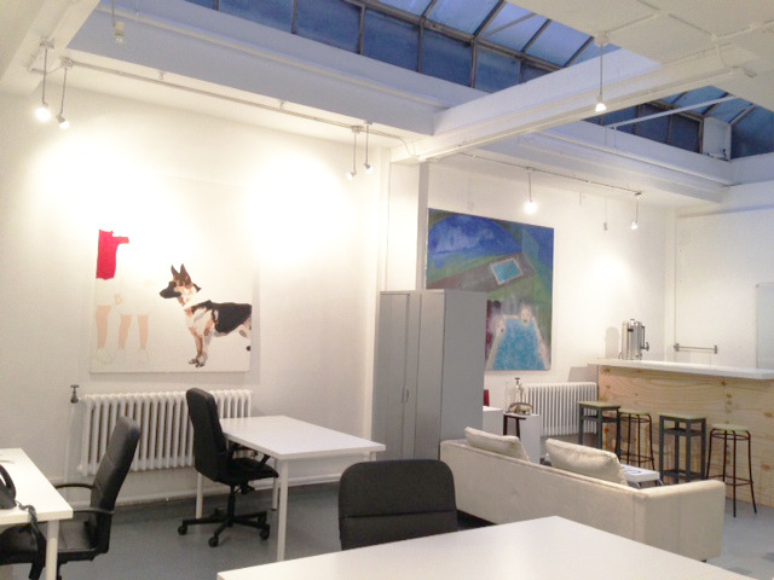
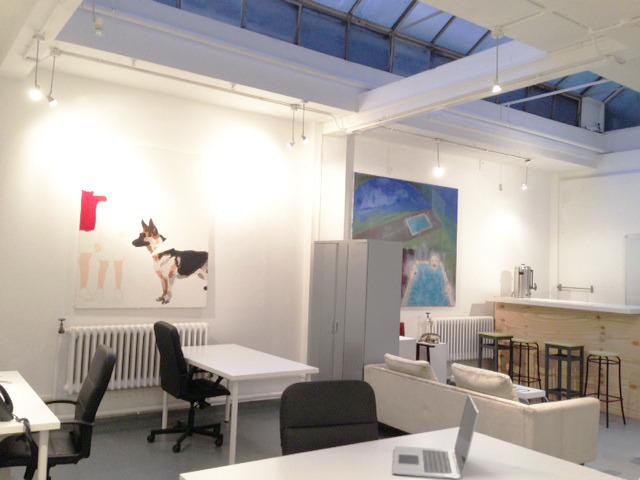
+ laptop (433, 448)
